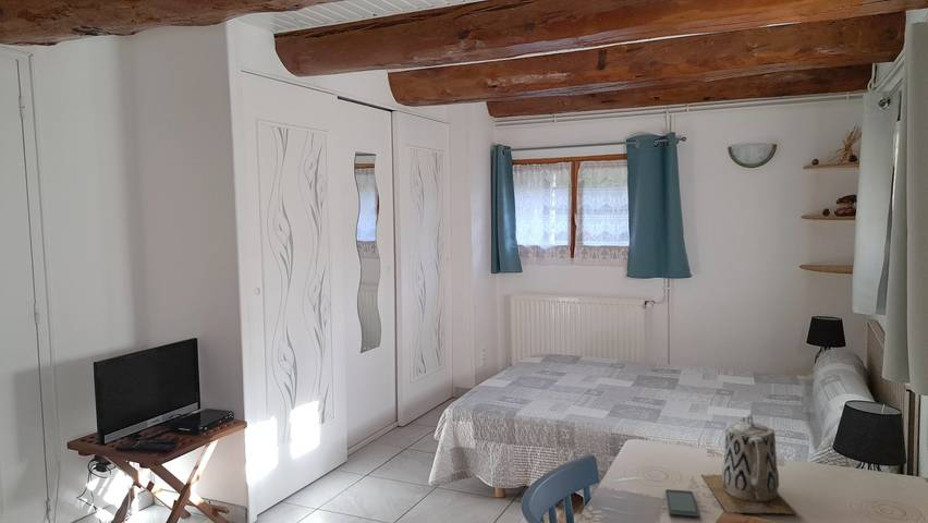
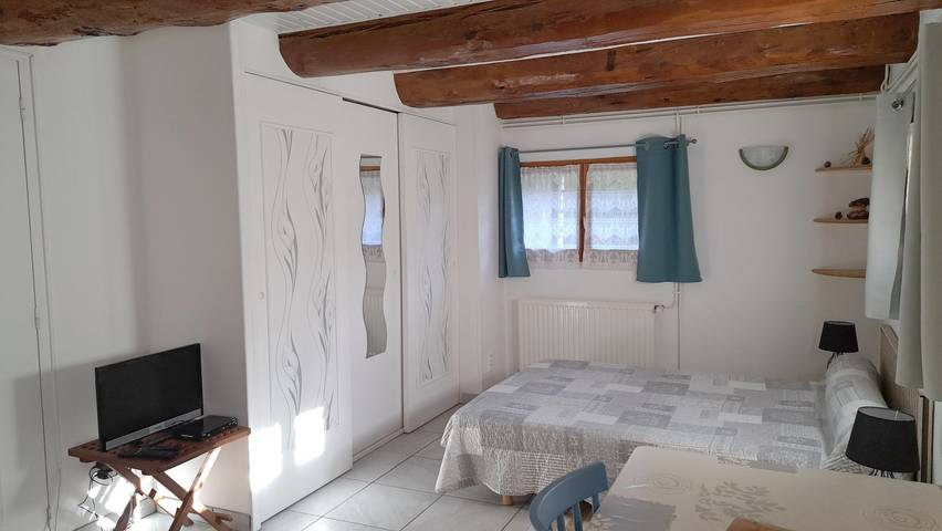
- smartphone (681, 503)
- teapot (745, 454)
